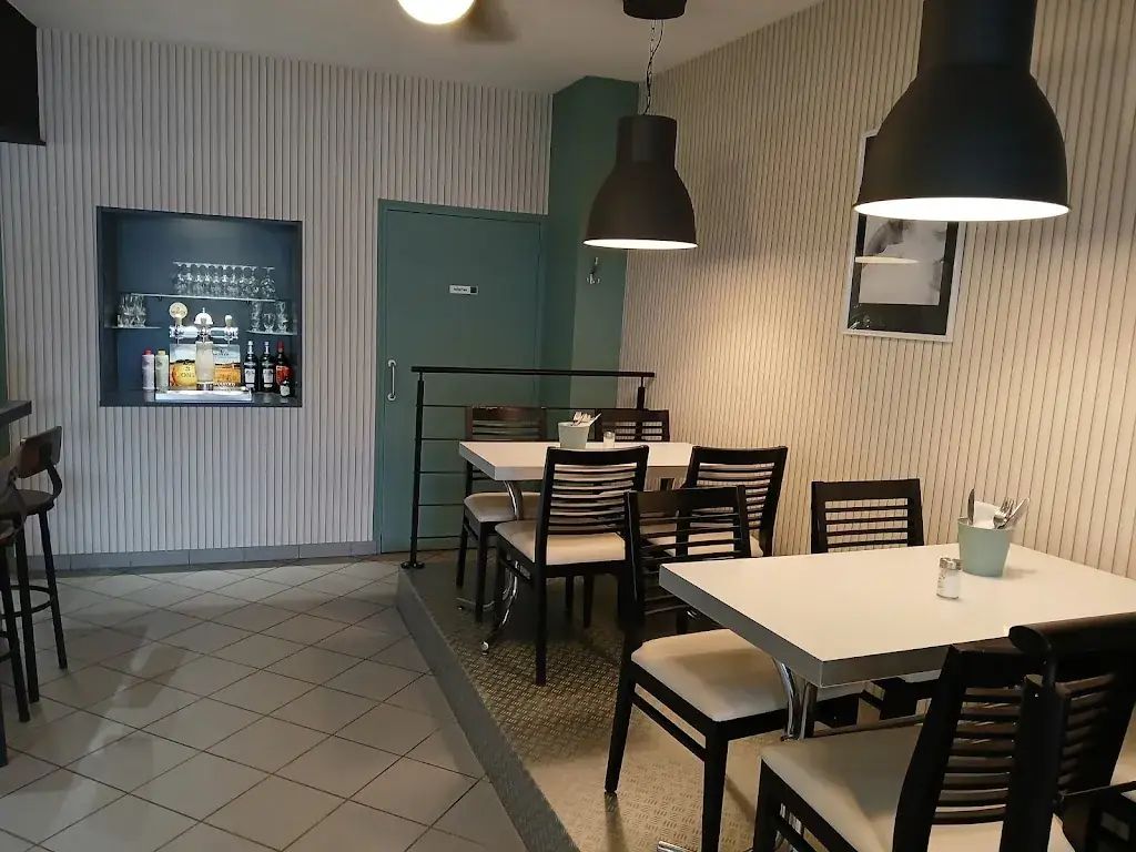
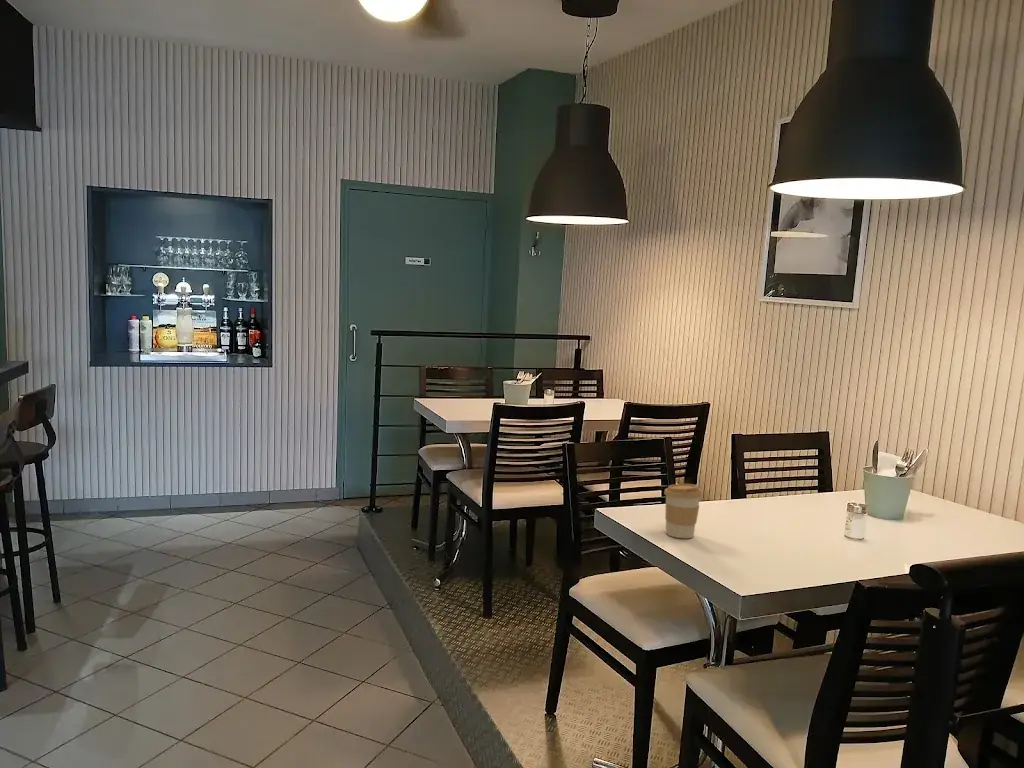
+ coffee cup (681, 509)
